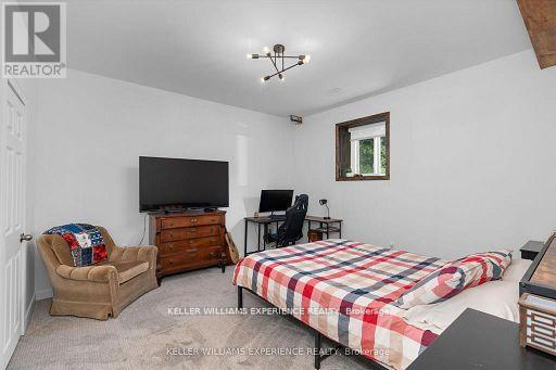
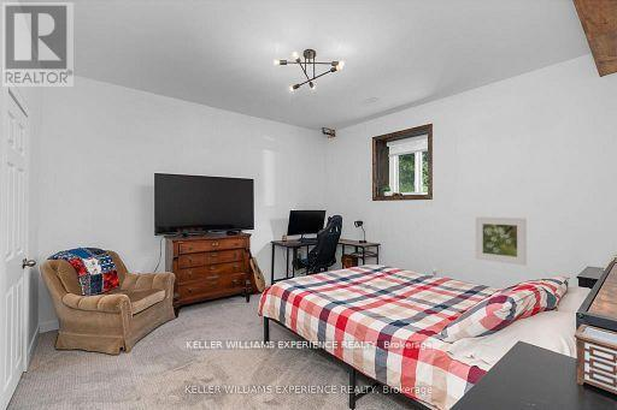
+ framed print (499, 239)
